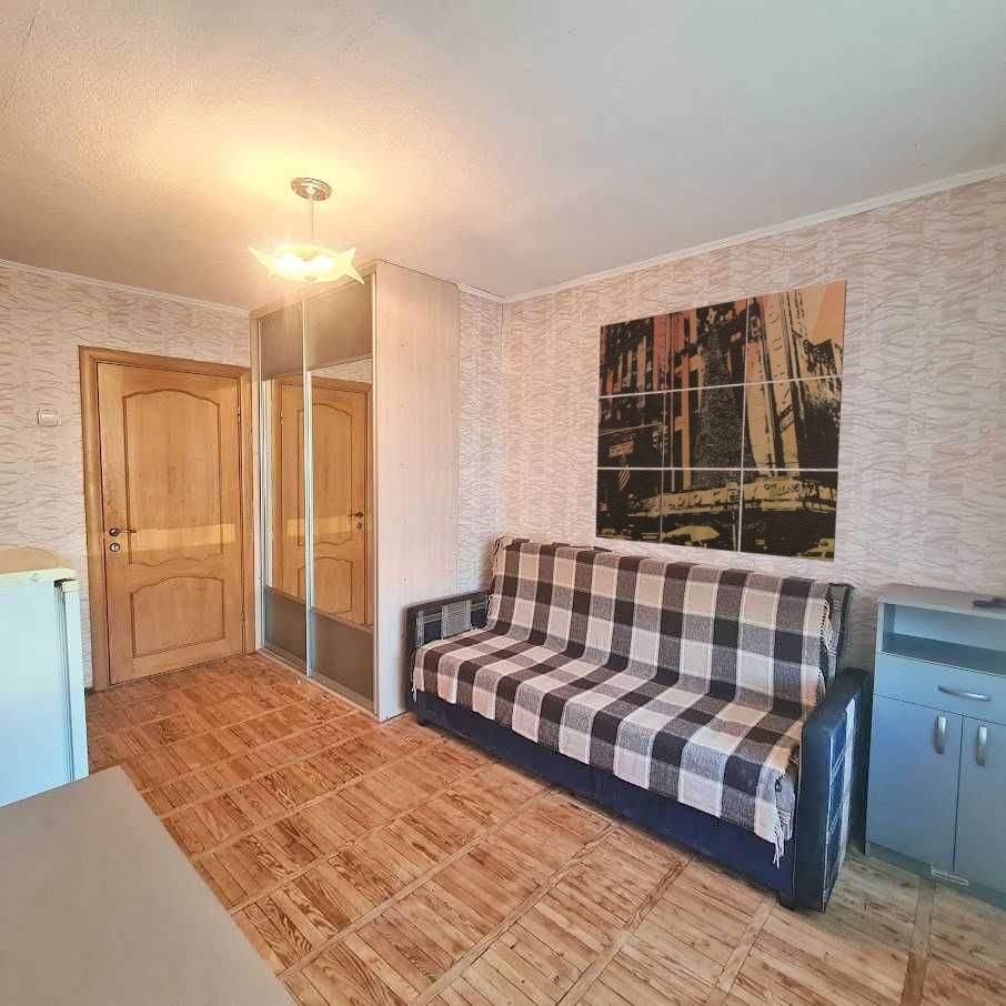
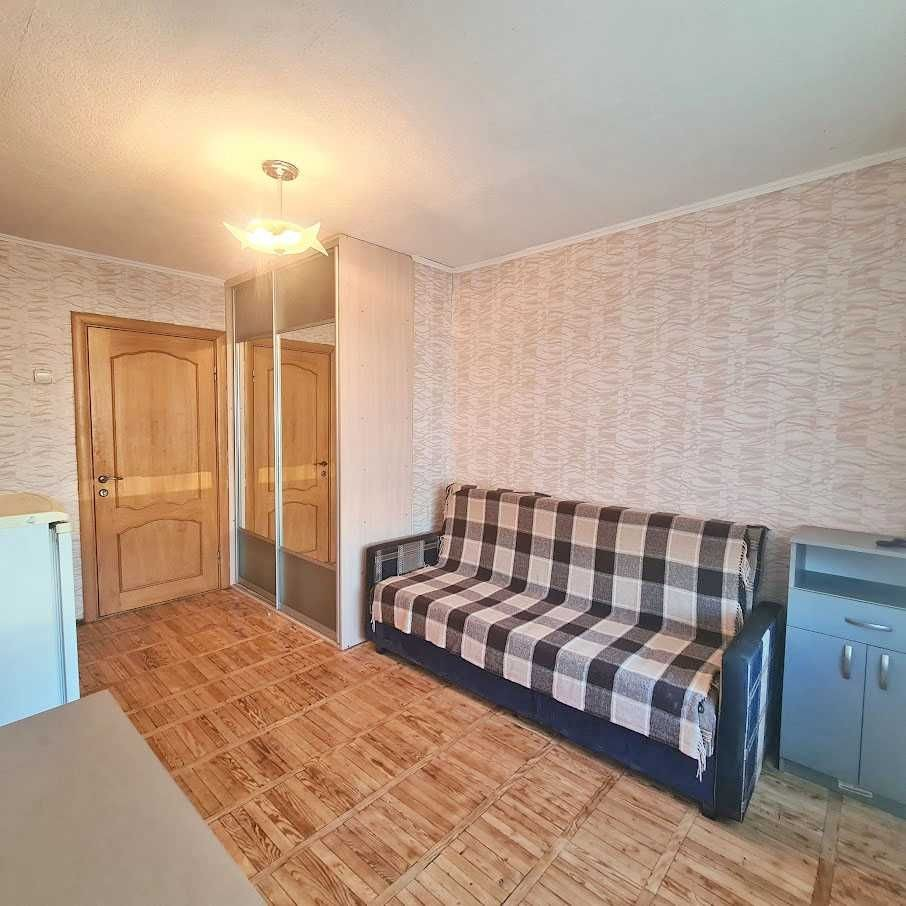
- wall art (702, 429)
